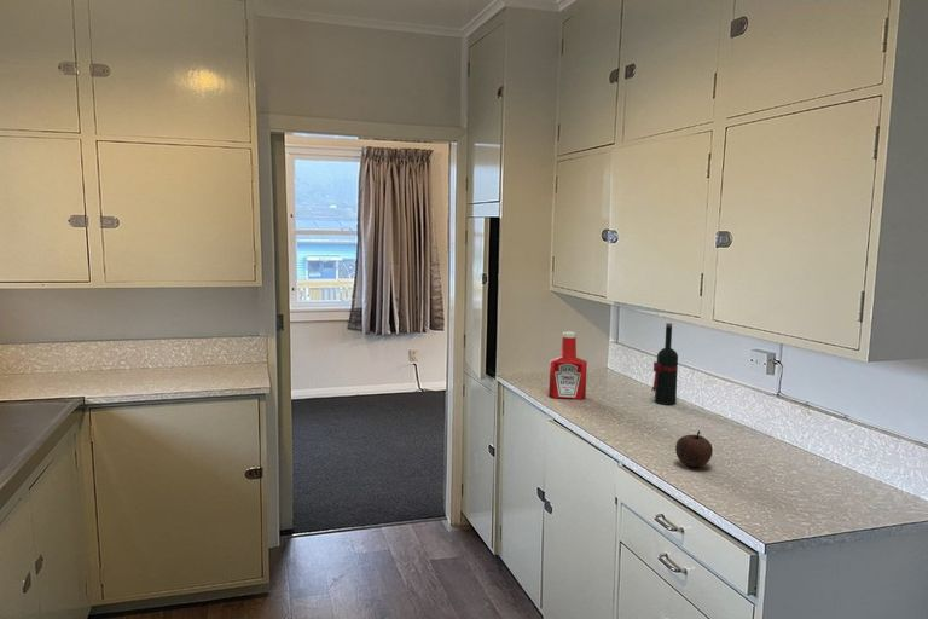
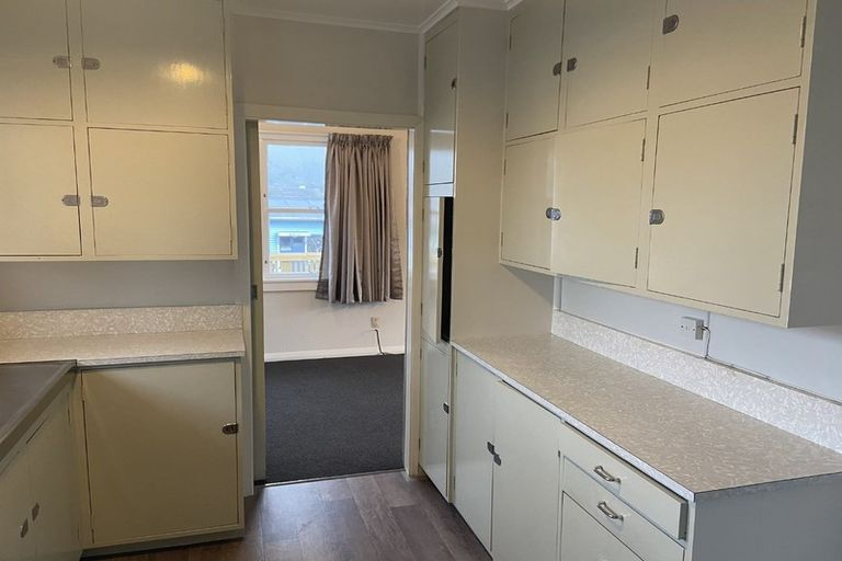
- fruit (694, 447)
- soap bottle (568, 364)
- wine bottle (665, 363)
